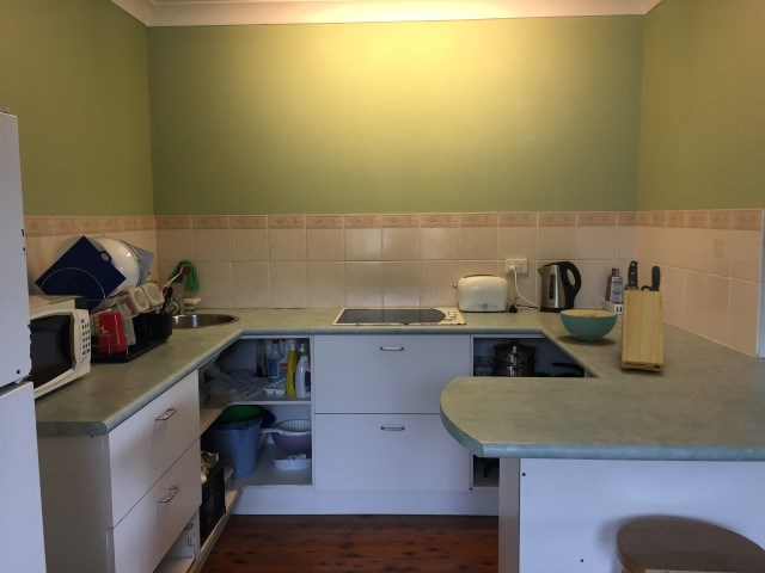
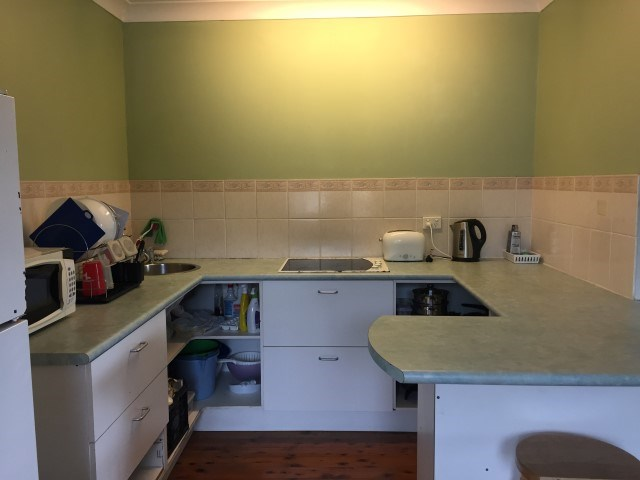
- knife block (642, 310)
- cereal bowl (587, 326)
